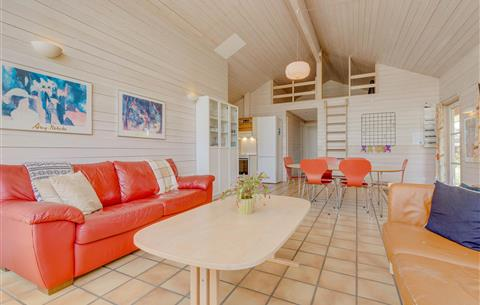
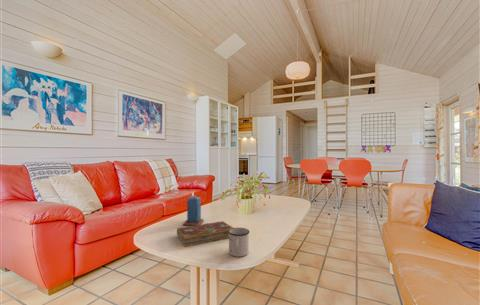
+ candle (193, 208)
+ book (205, 231)
+ mug (238, 243)
